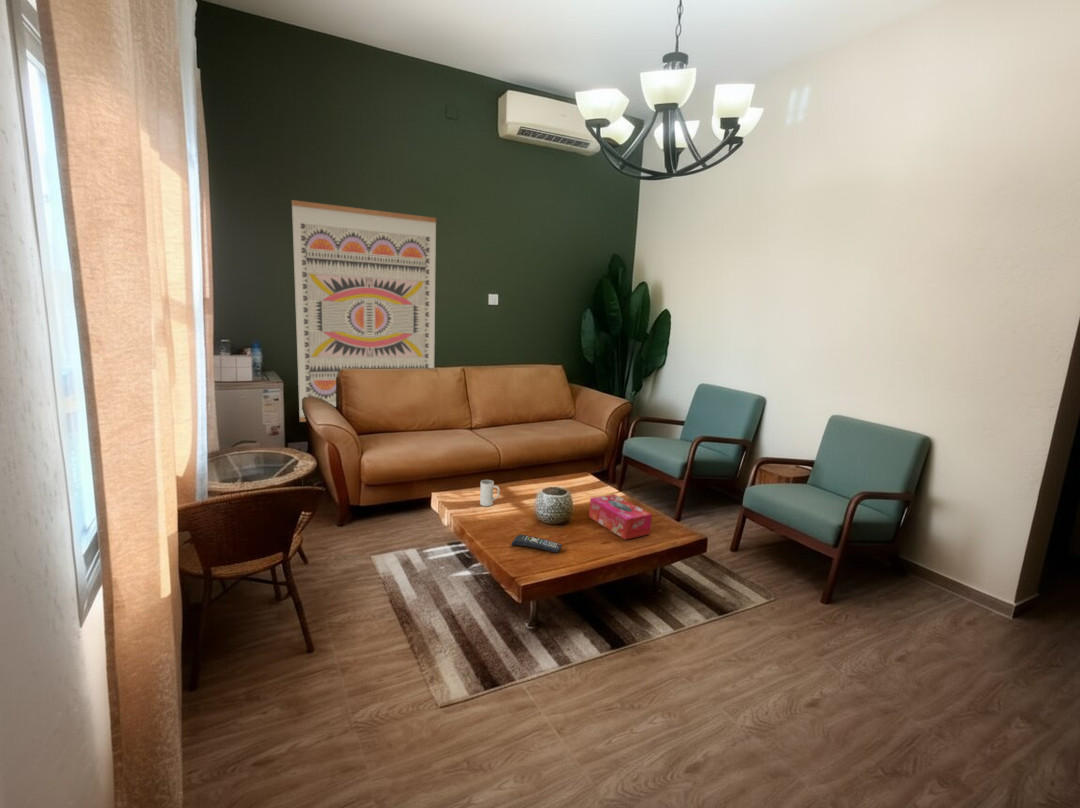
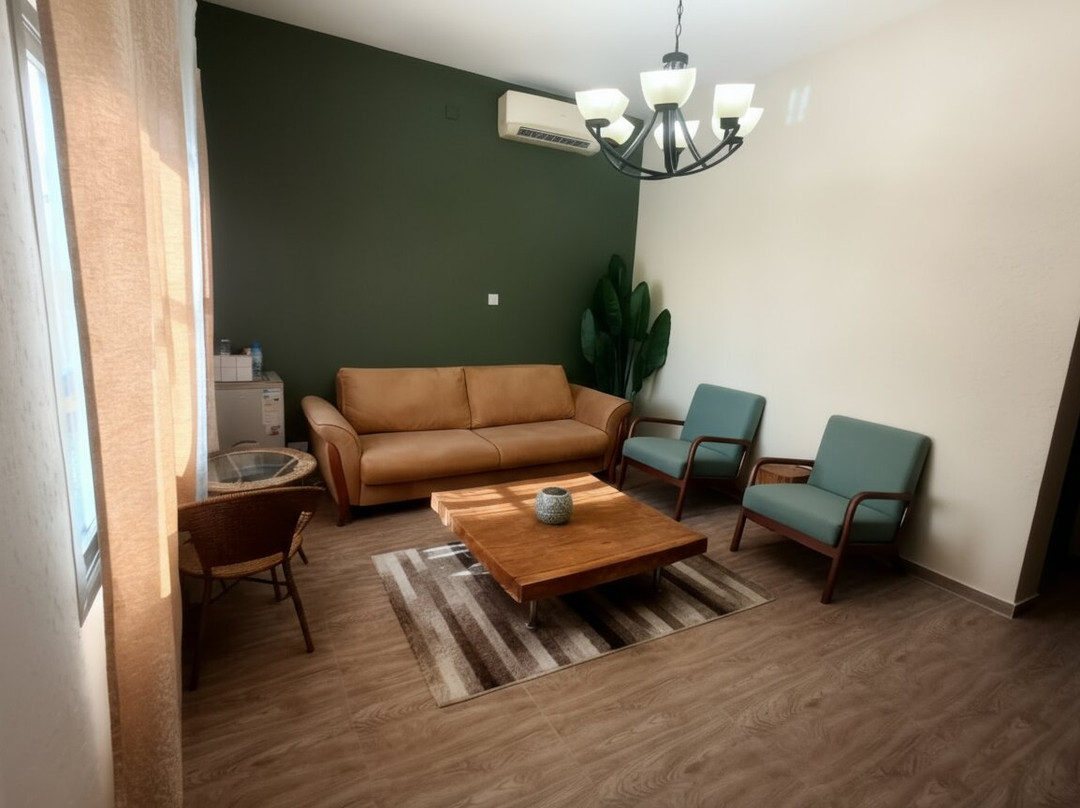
- tissue box (619, 515)
- mug (489, 493)
- wall art (369, 317)
- remote control (536, 543)
